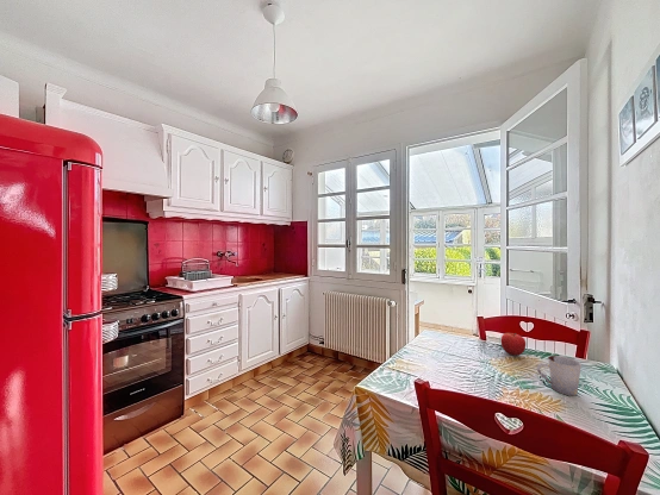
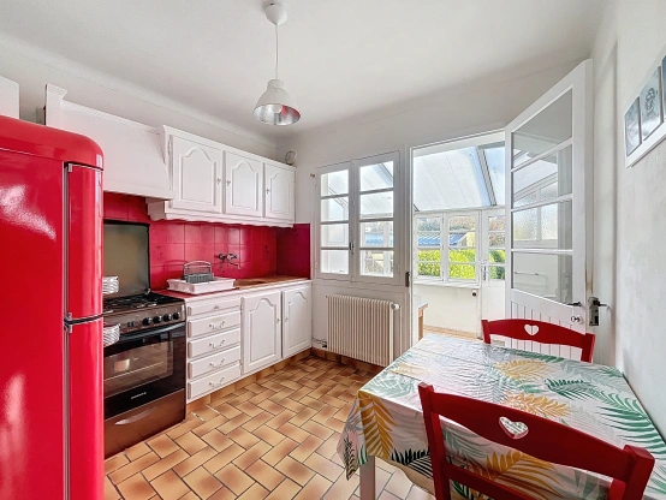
- fruit (512, 343)
- cup (558, 374)
